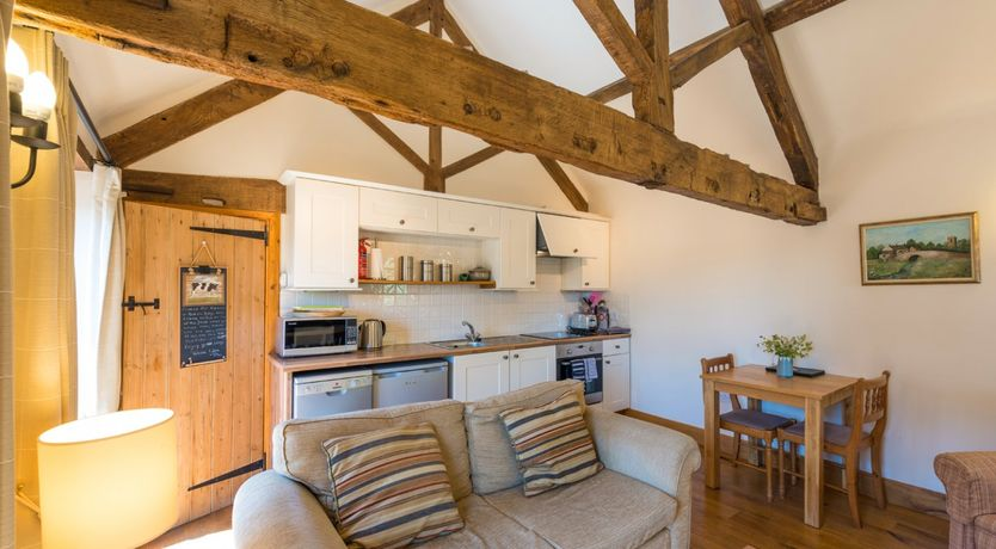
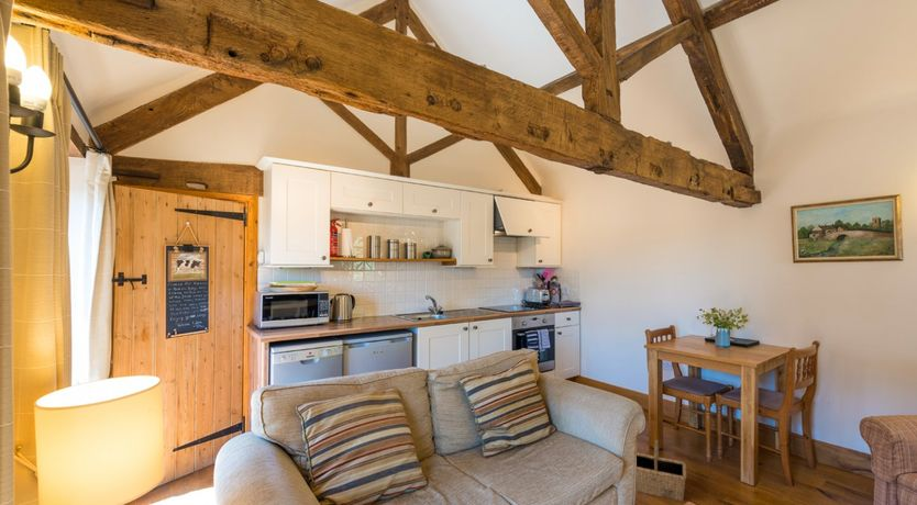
+ basket (658, 467)
